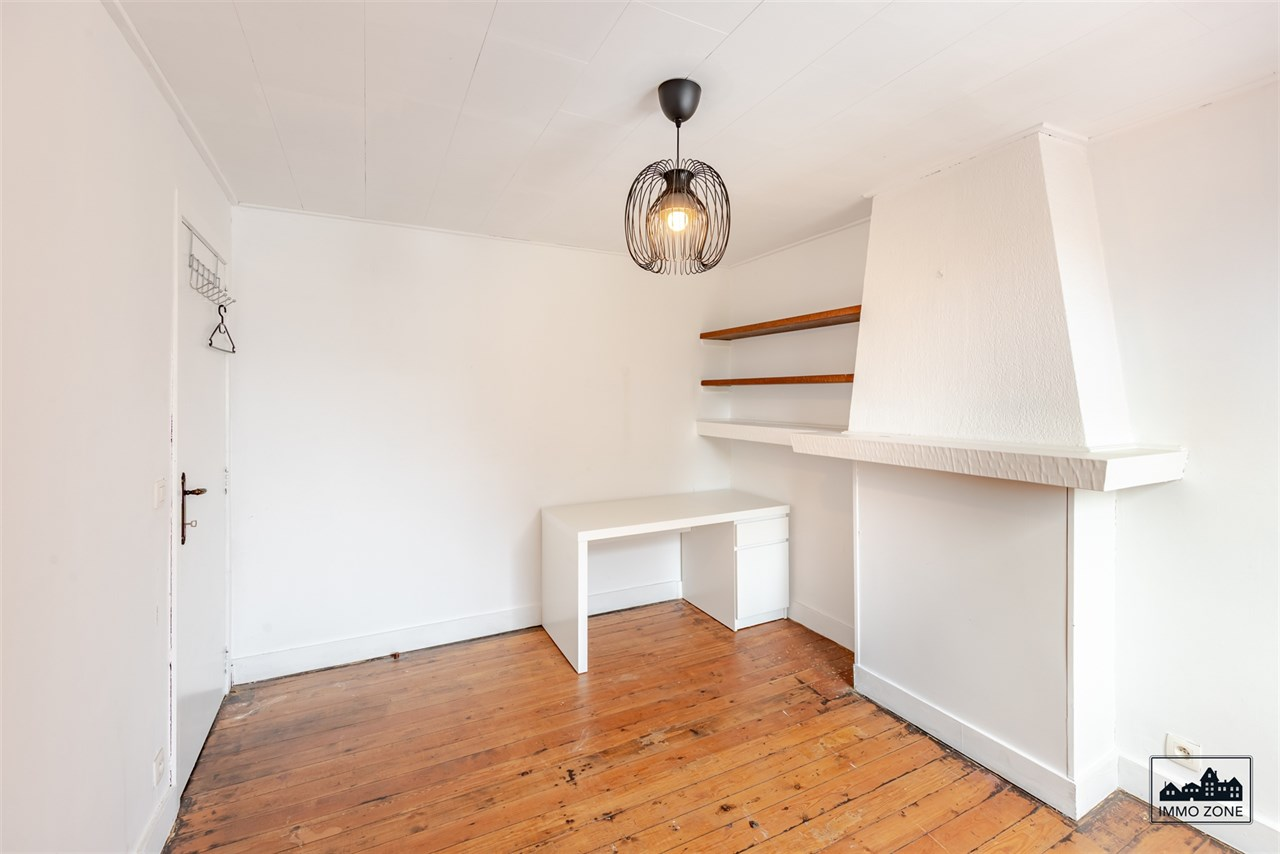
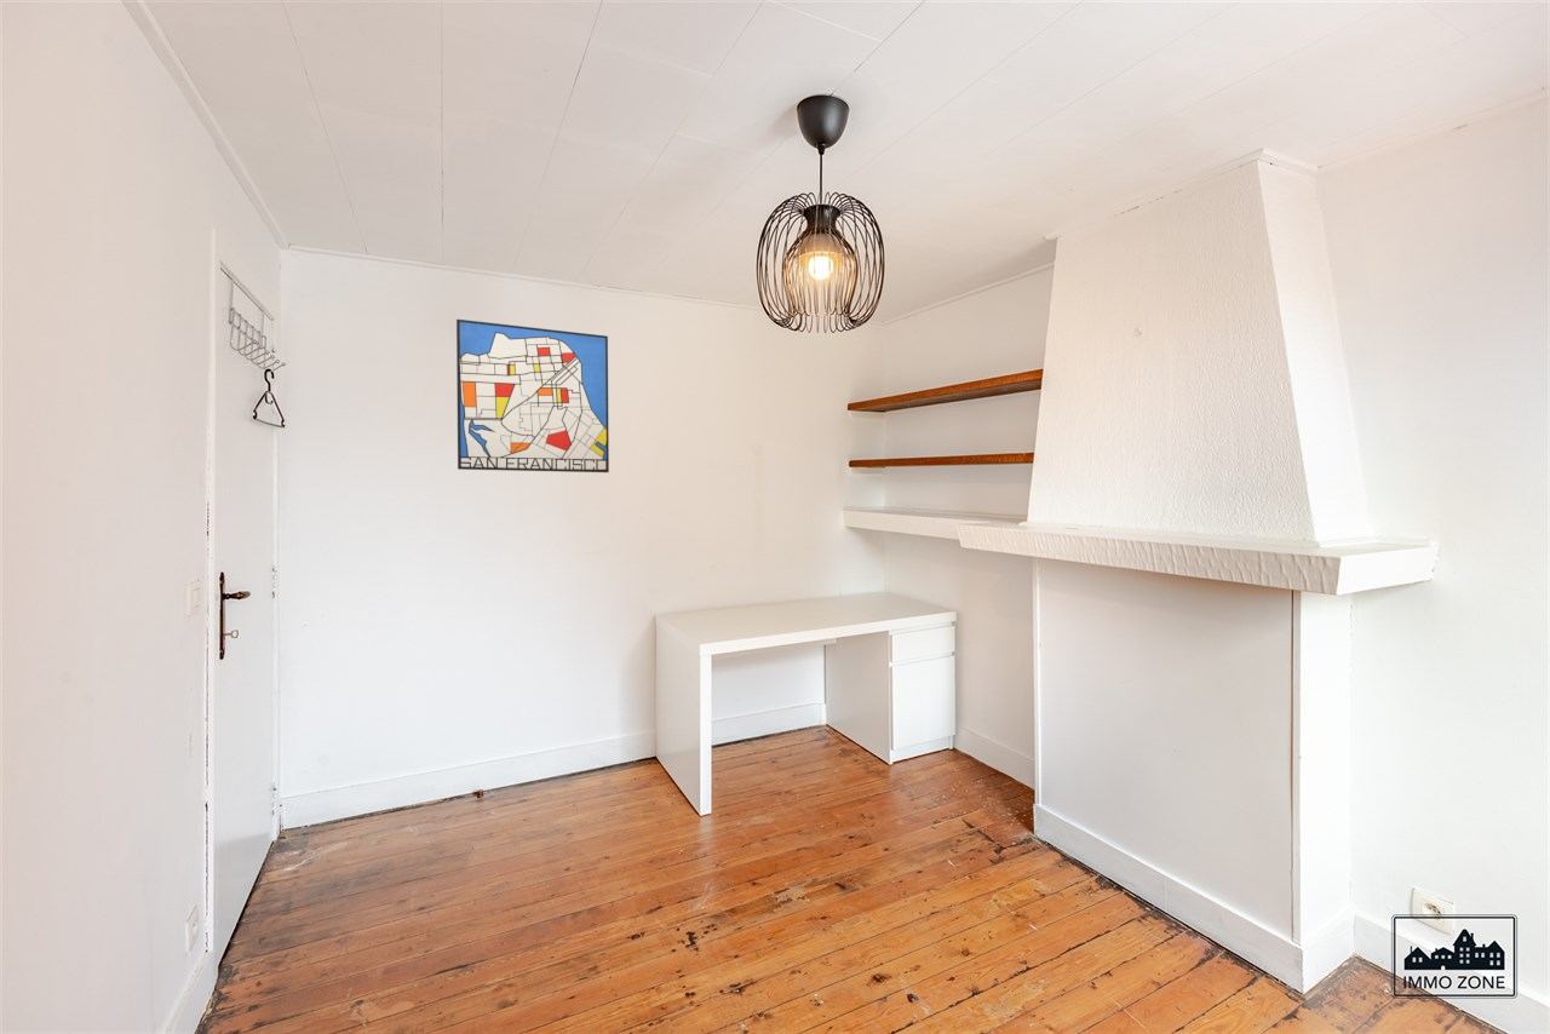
+ wall art (535, 400)
